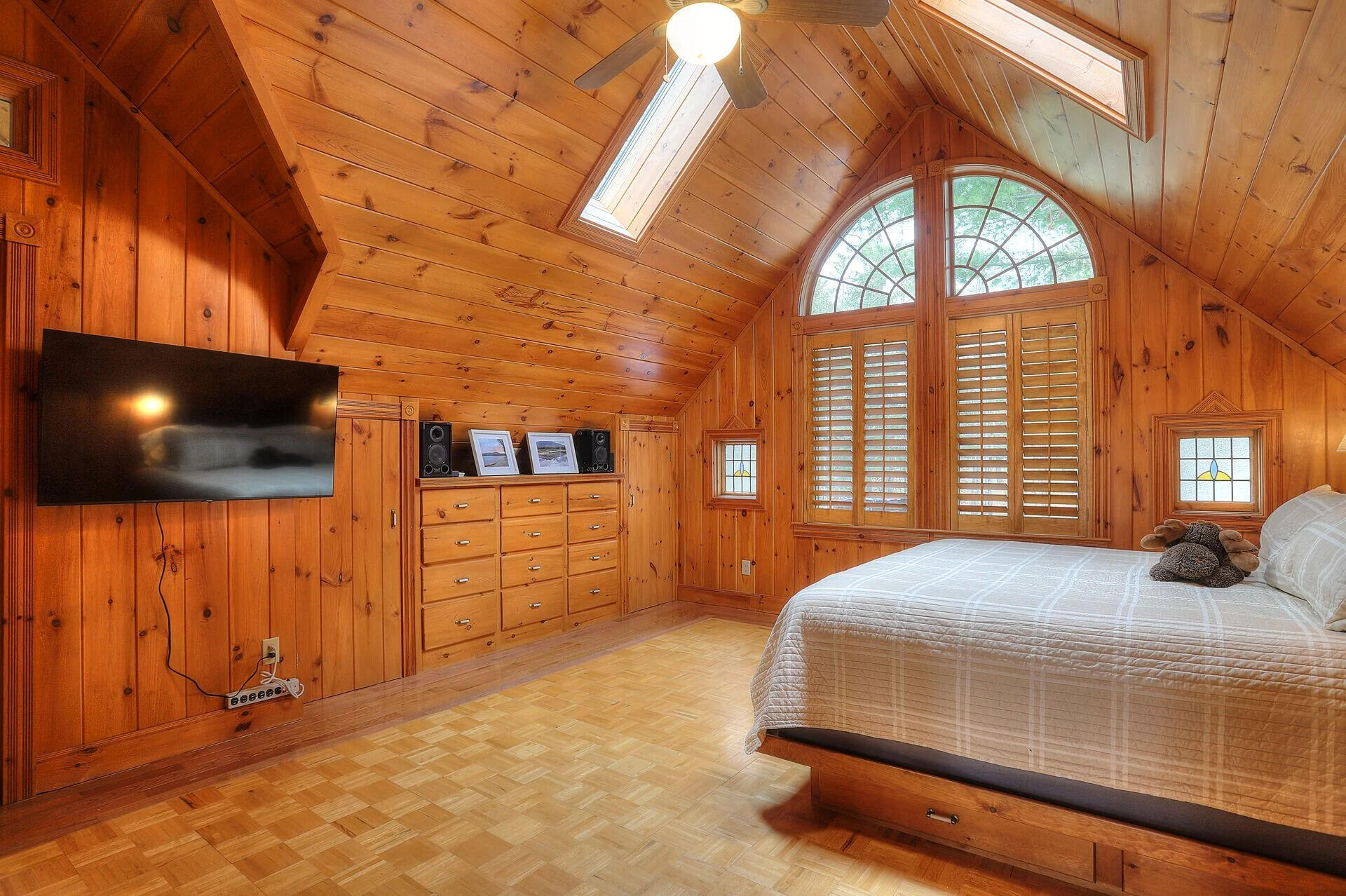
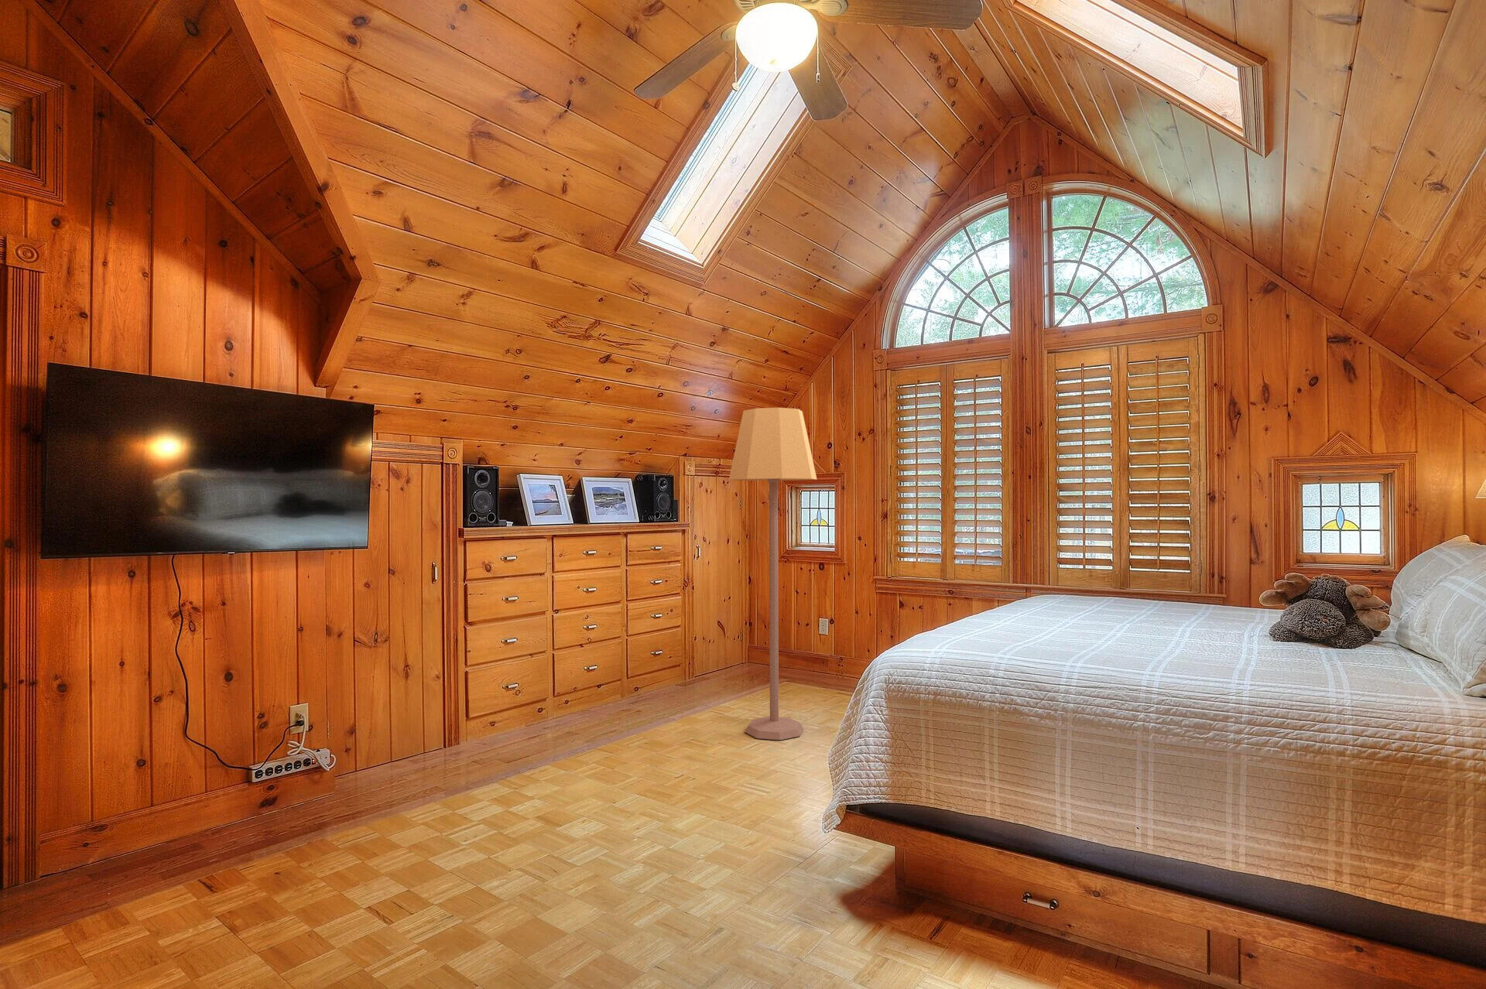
+ lamp (773, 571)
